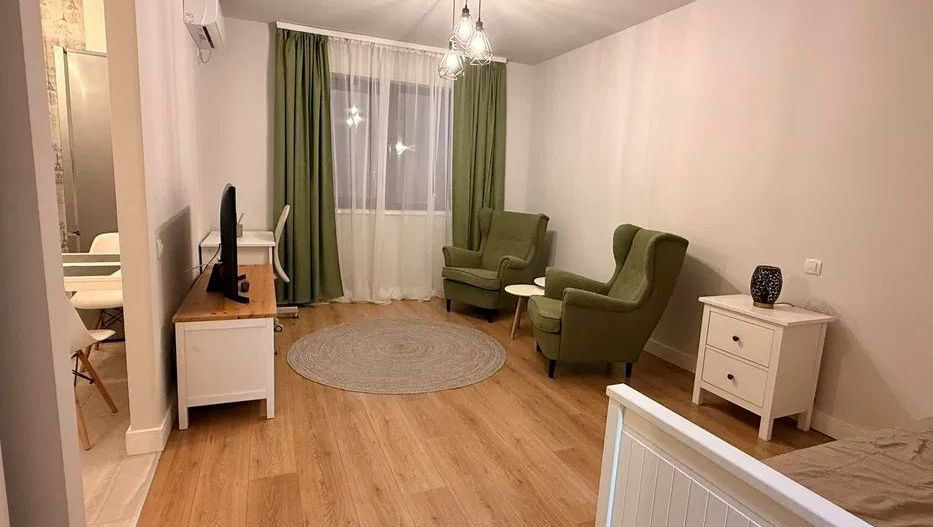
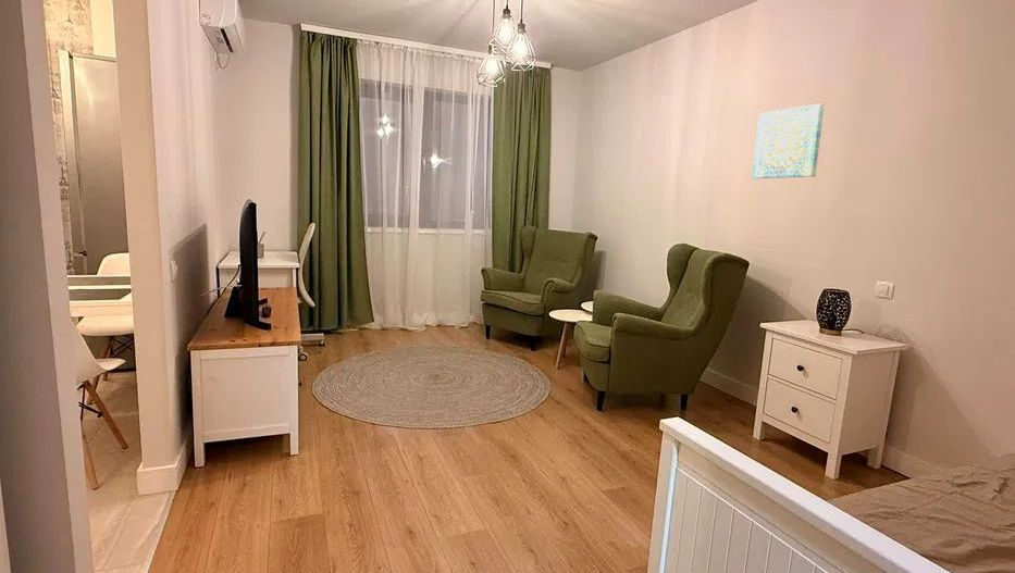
+ wall art (785, 142)
